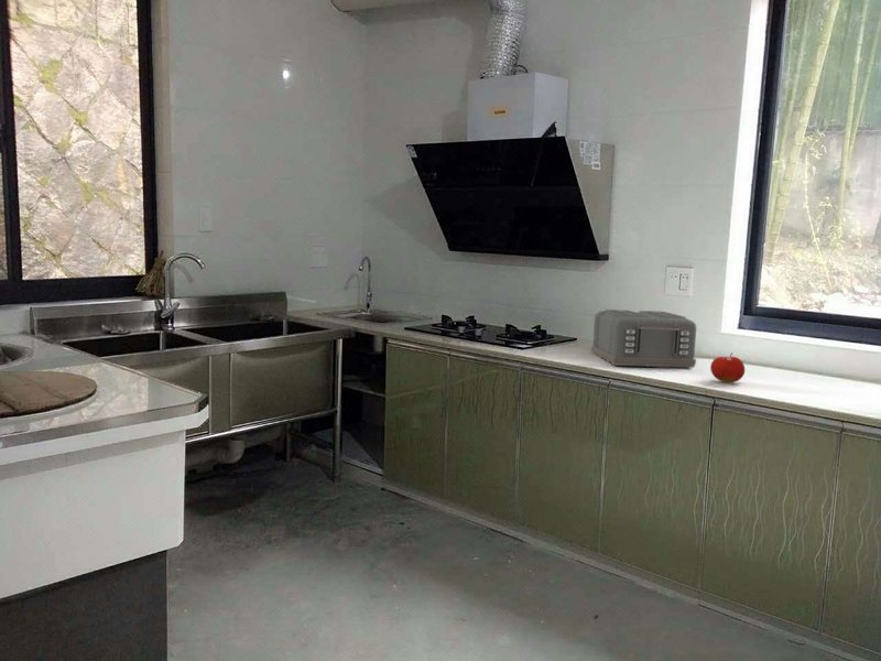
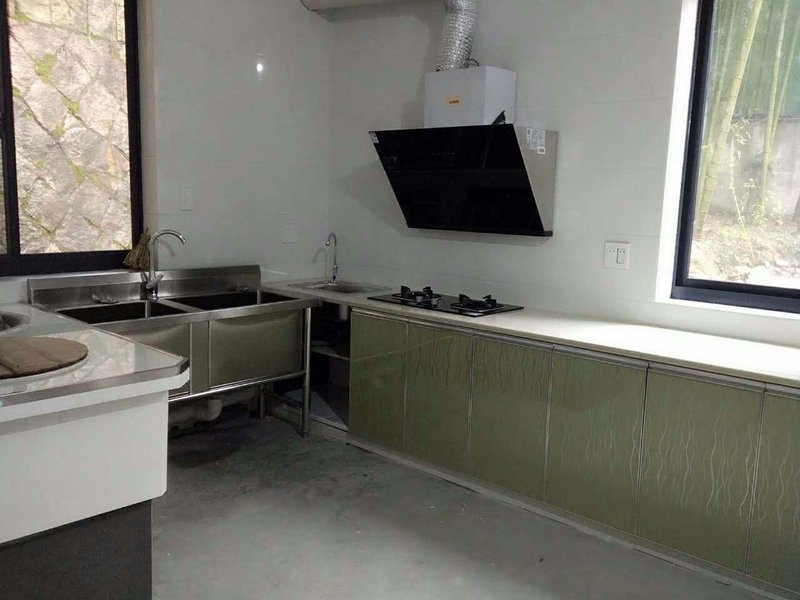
- fruit (727, 367)
- toaster (644, 337)
